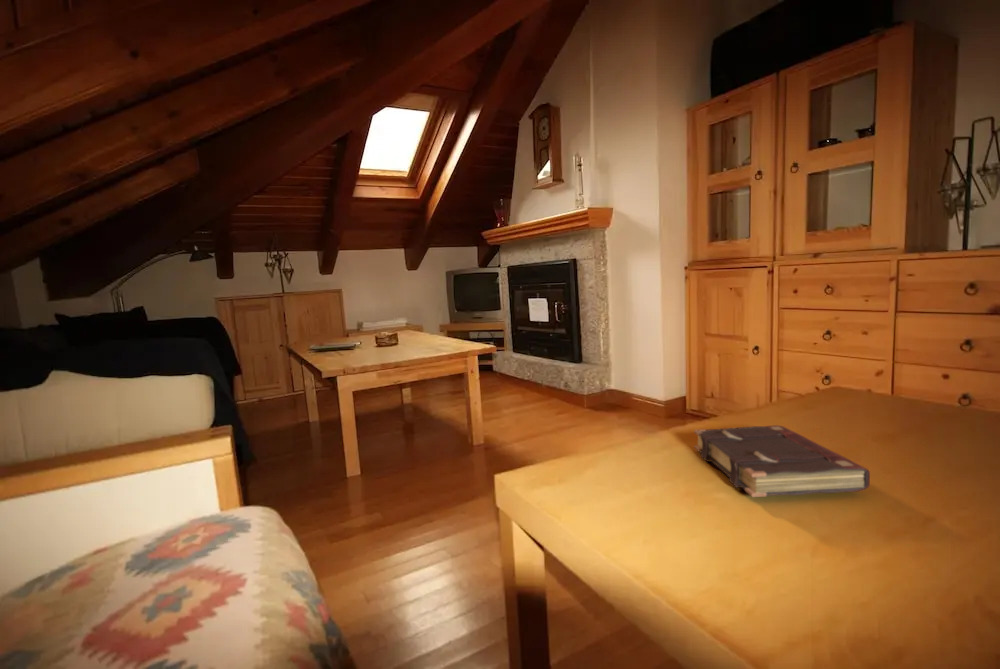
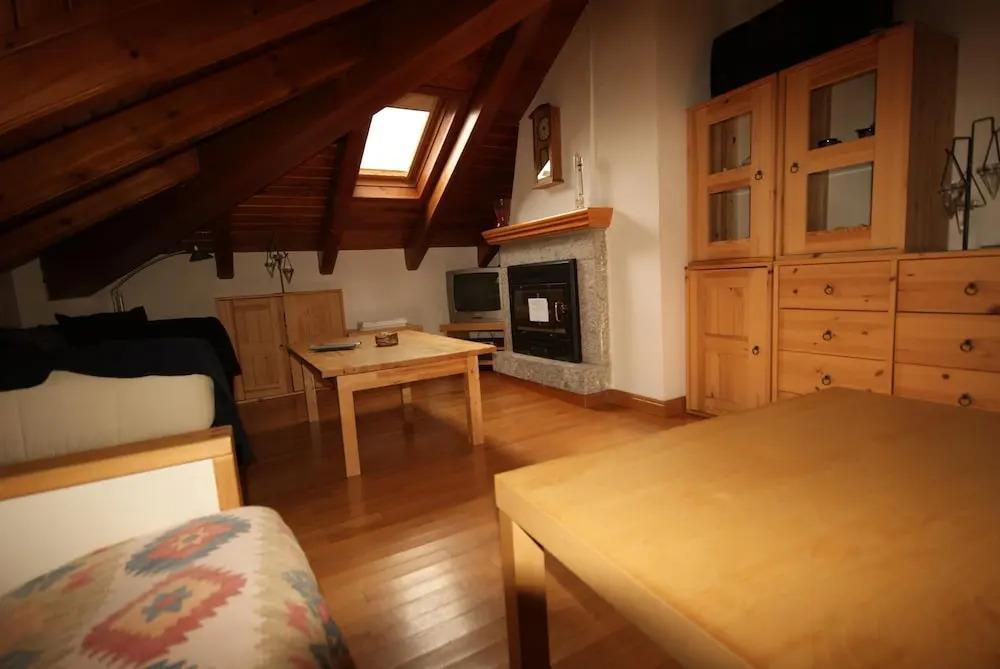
- book (769, 455)
